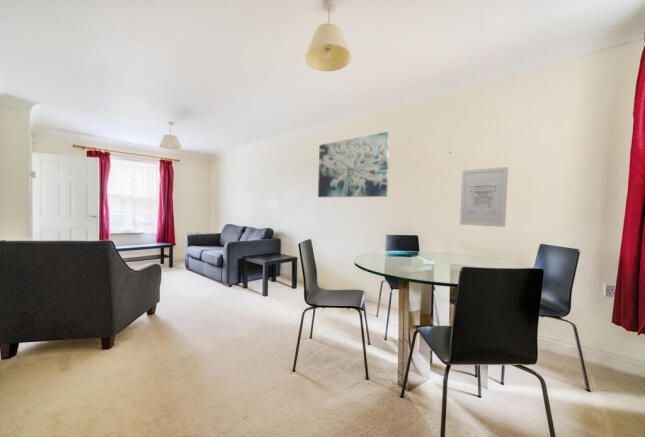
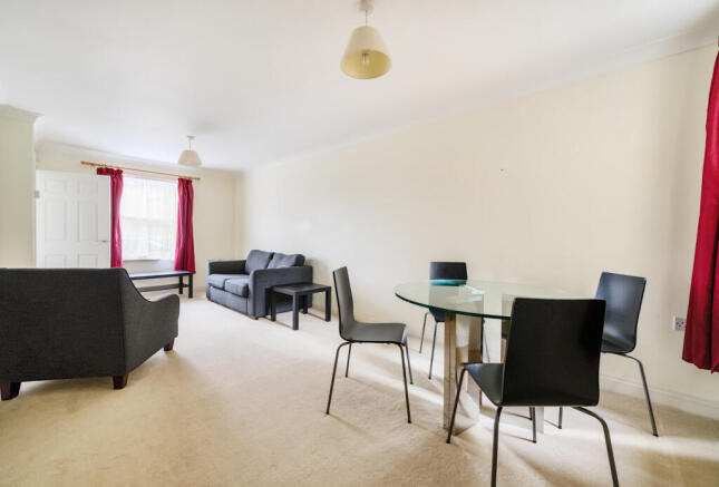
- wall art (349, 168)
- wall art (482, 197)
